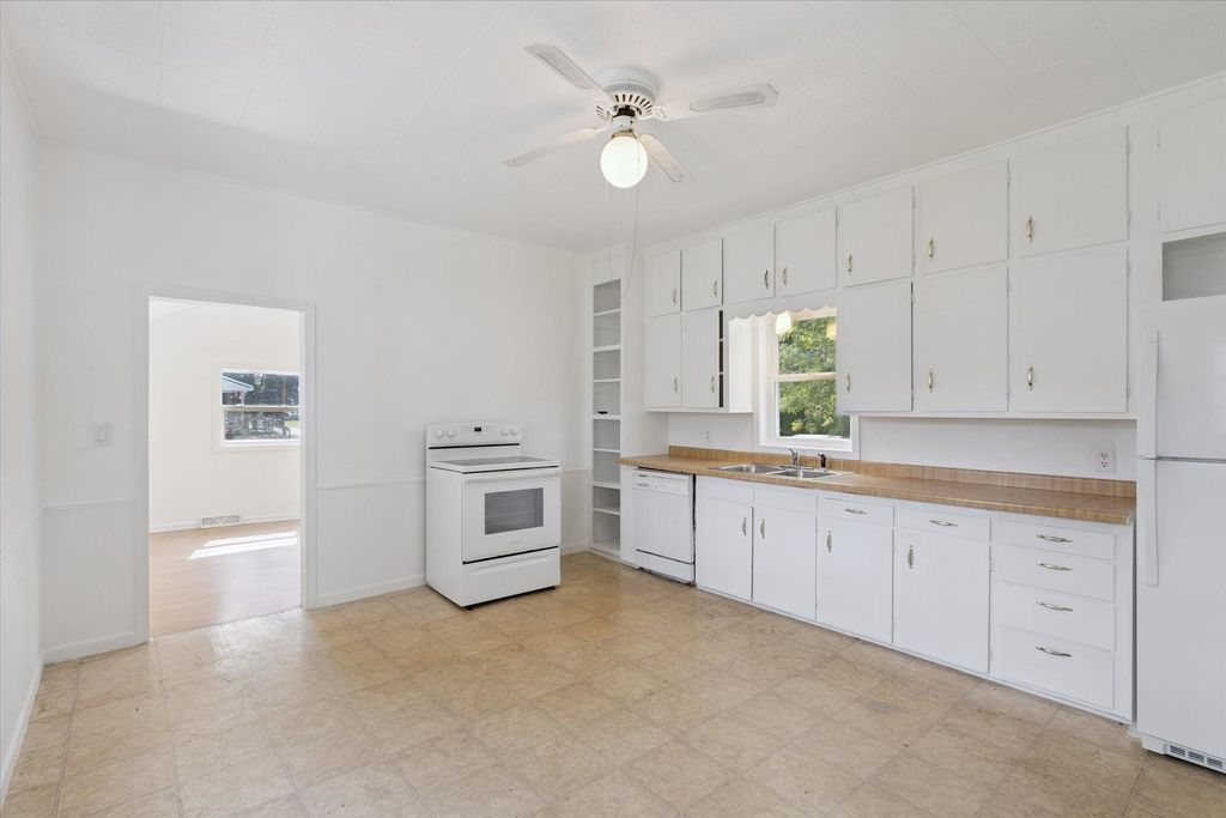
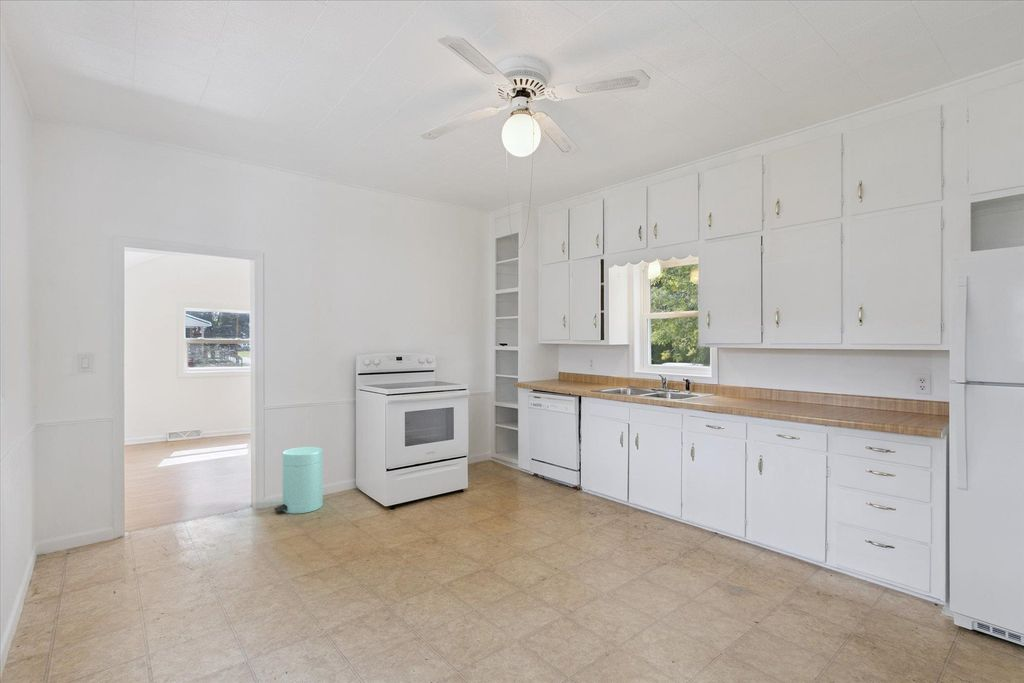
+ trash can (299, 479)
